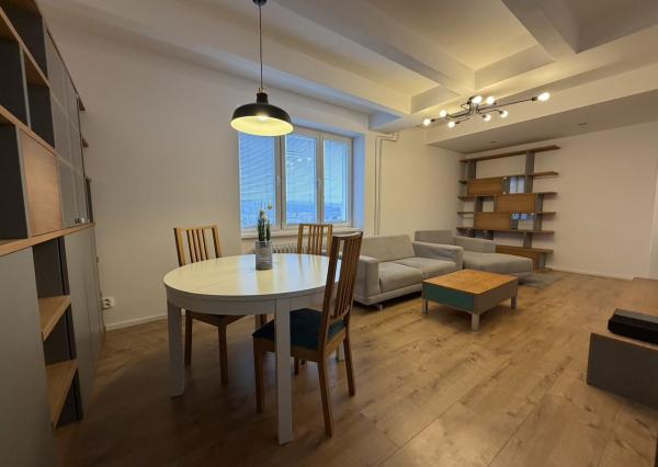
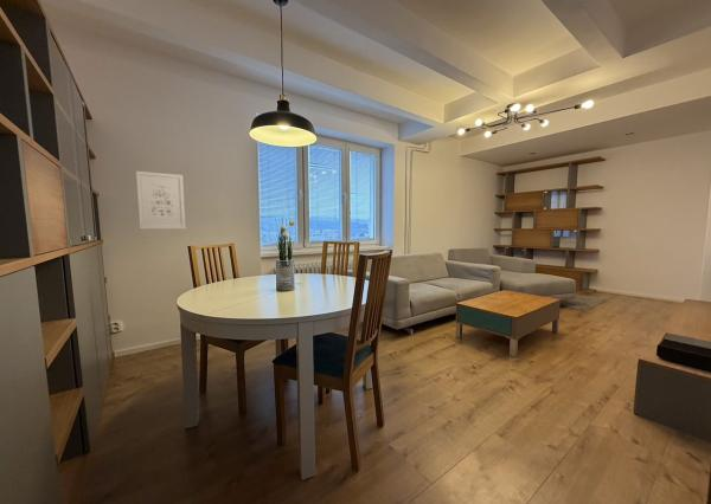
+ wall art (161, 201)
